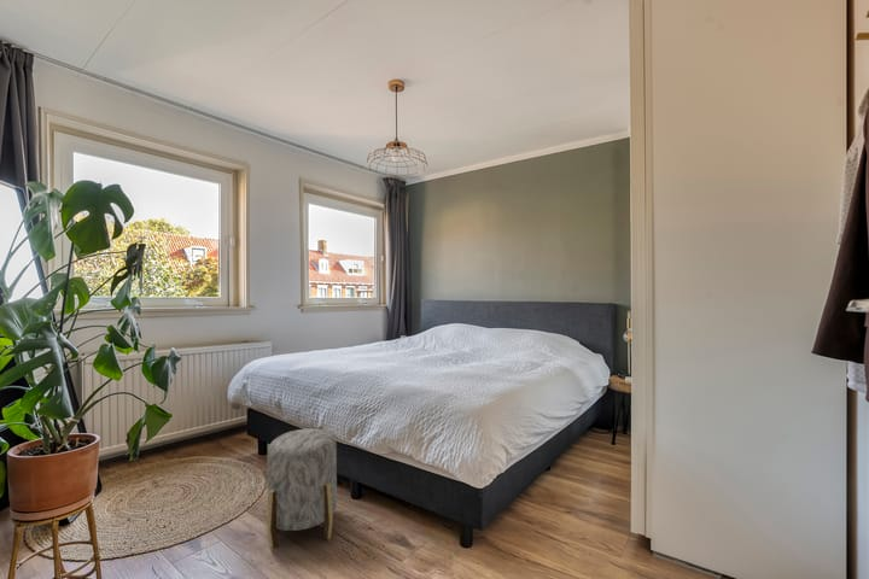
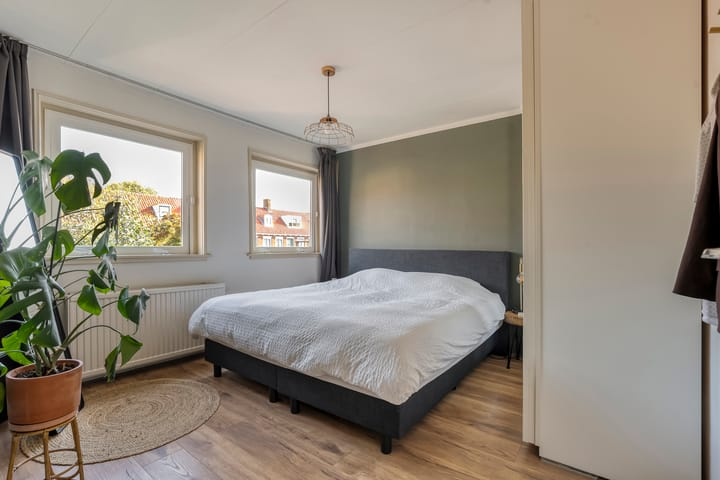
- stool (303, 480)
